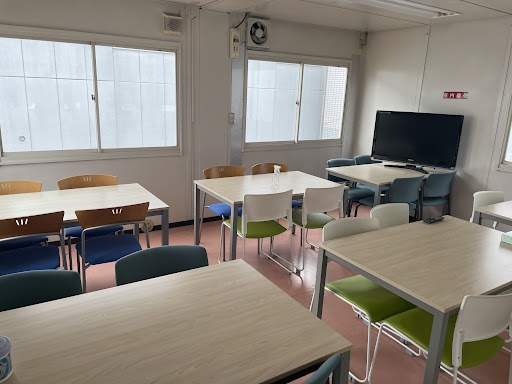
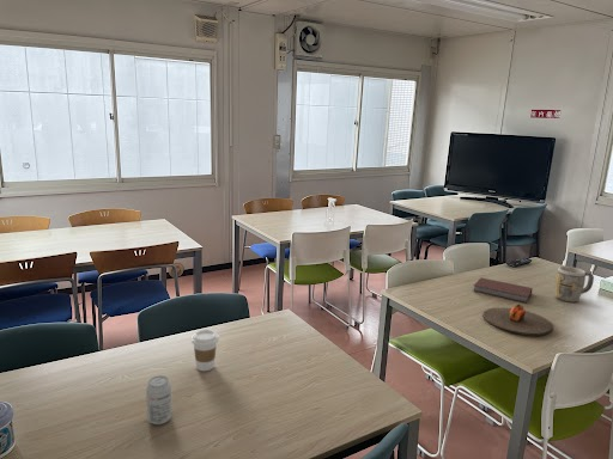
+ book (502, 289)
+ plate (517, 312)
+ coffee cup (205, 350)
+ mug (573, 283)
+ beverage can (158, 399)
